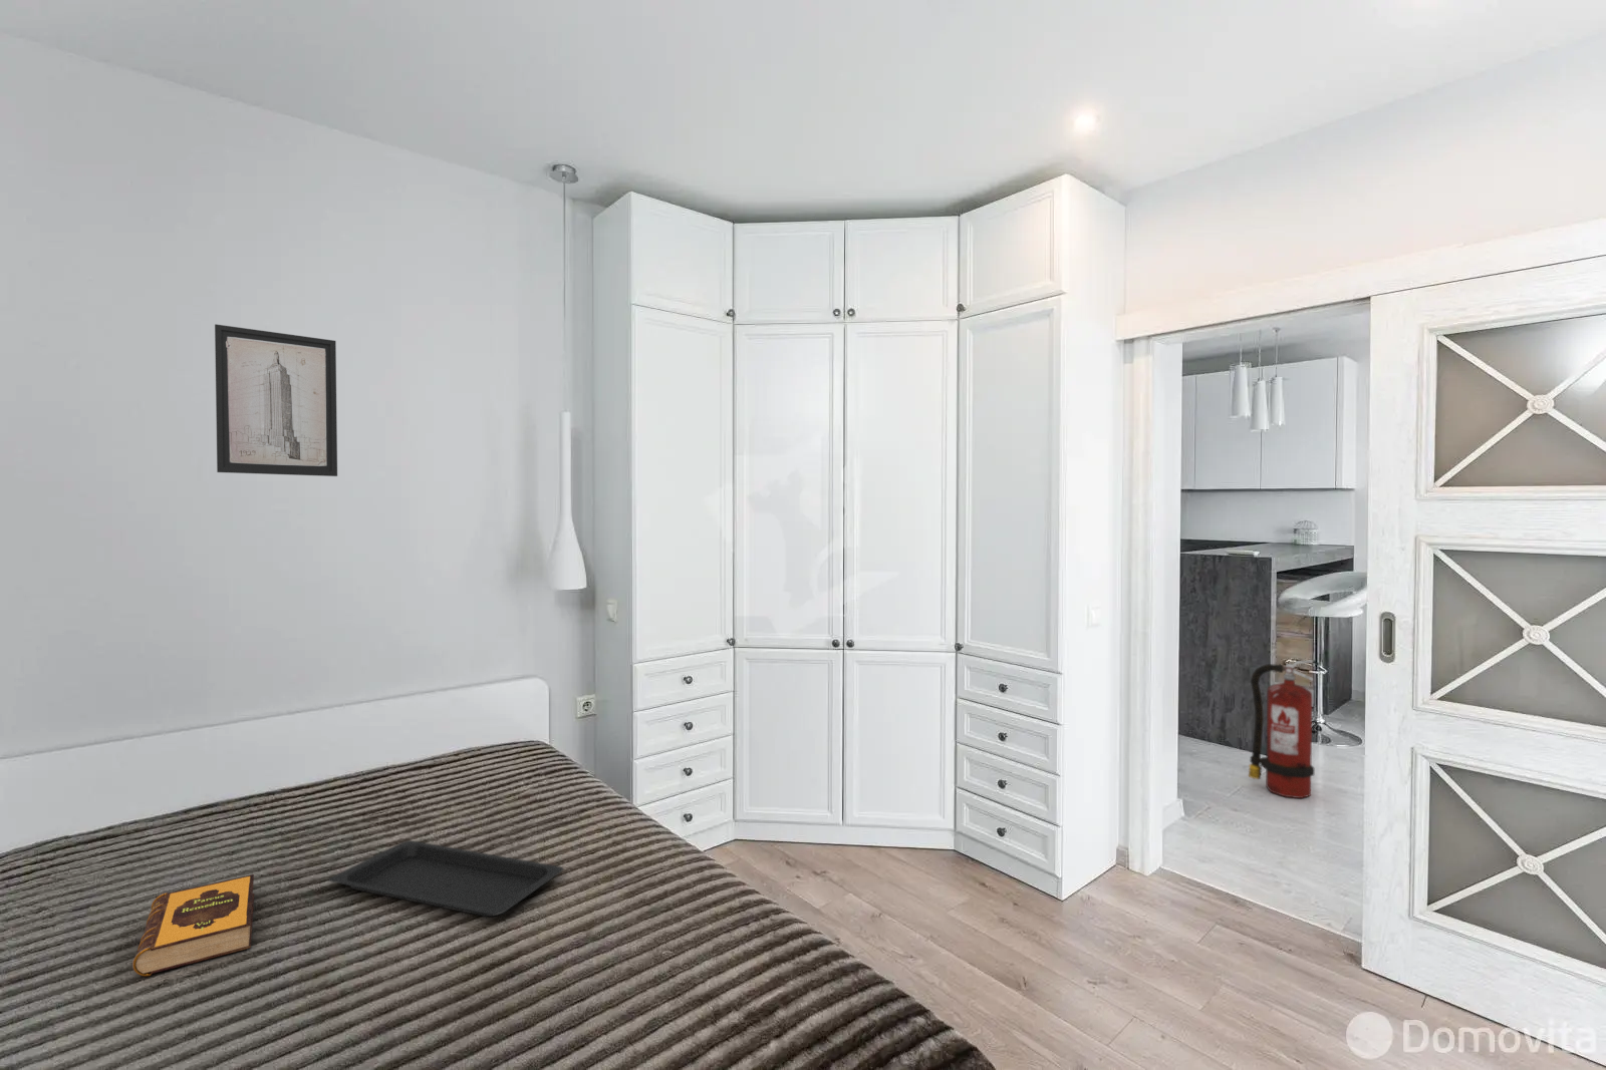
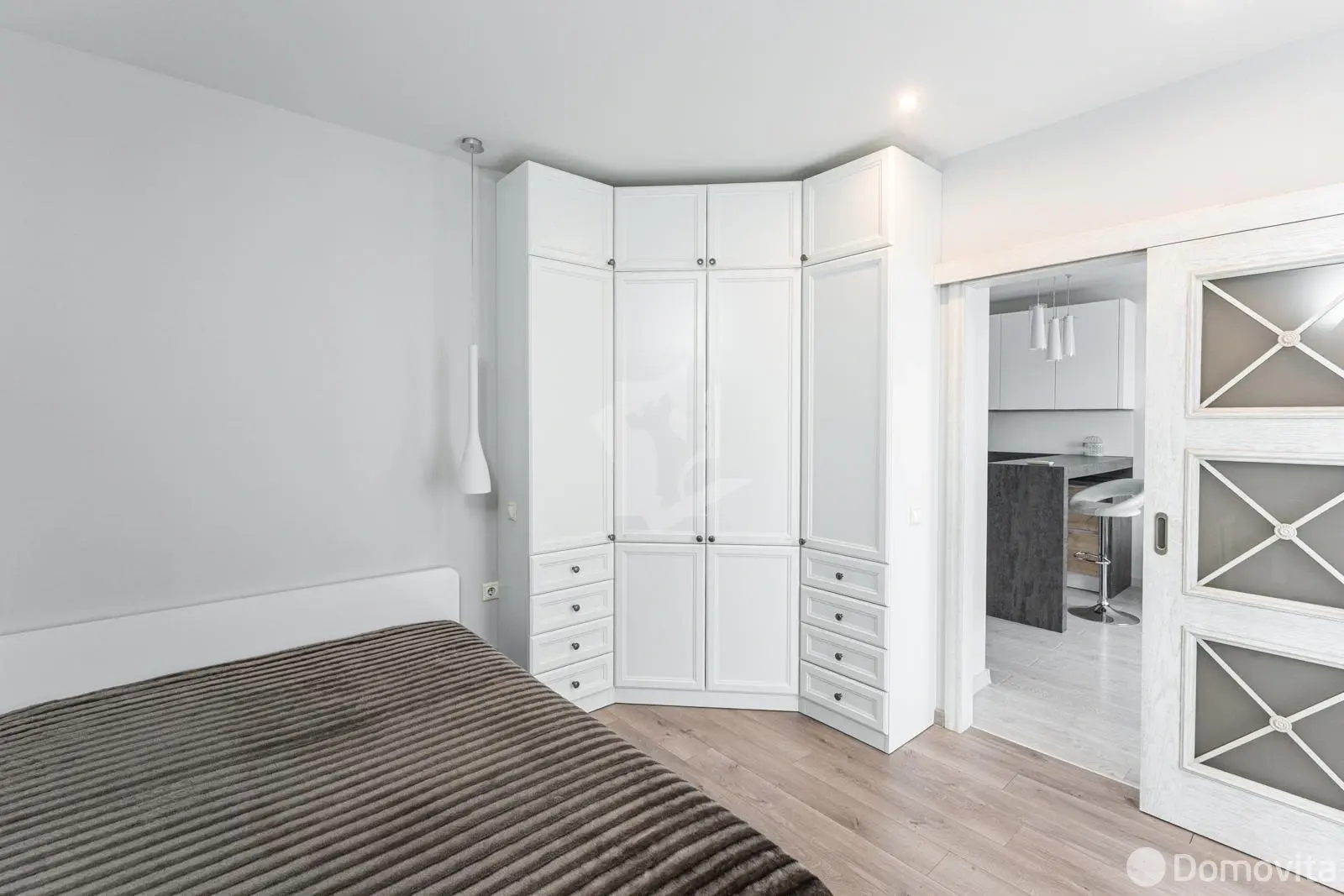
- fire extinguisher (1281, 722)
- hardback book (198, 921)
- serving tray (448, 879)
- wall art (278, 404)
